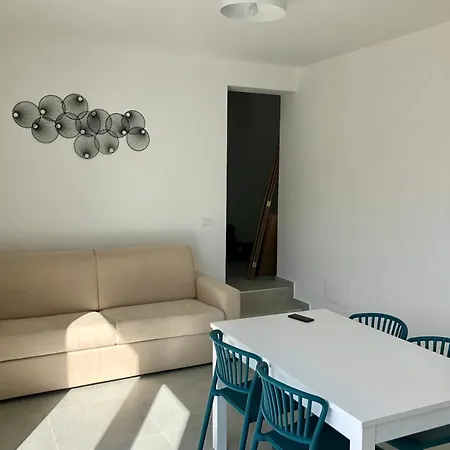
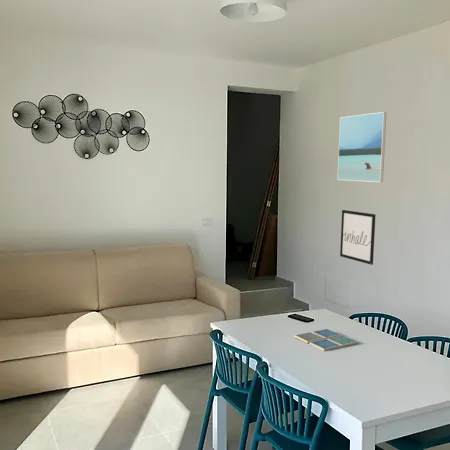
+ wall art (356, 236)
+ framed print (360, 148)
+ drink coaster (325, 339)
